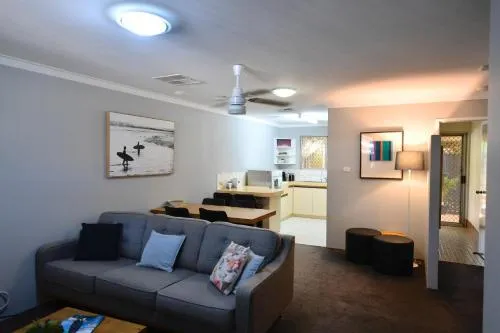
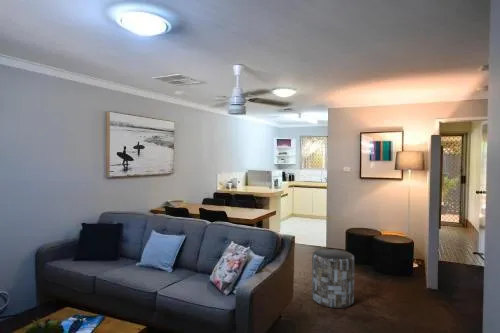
+ side table (332, 276)
